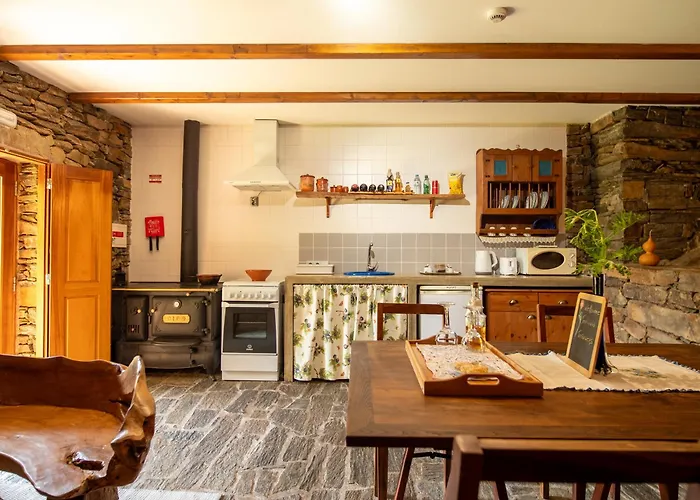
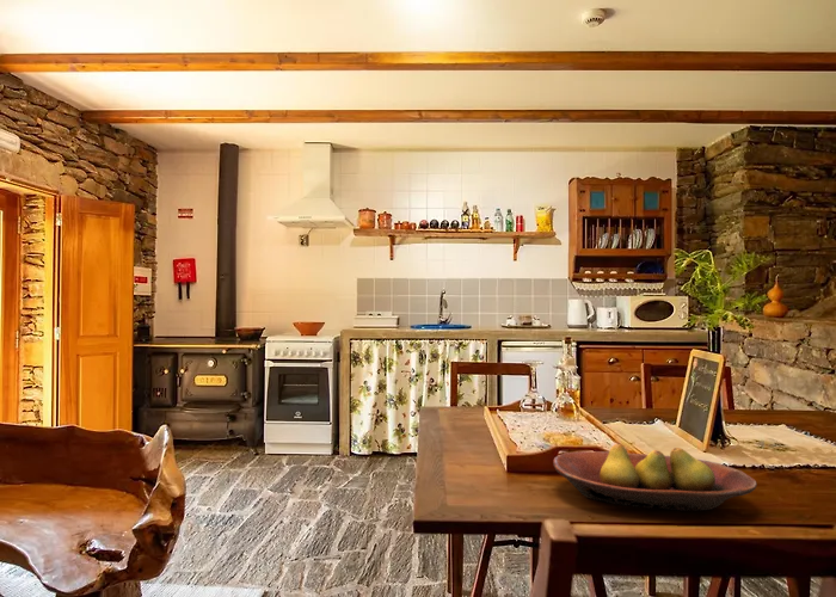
+ fruit bowl (647, 472)
